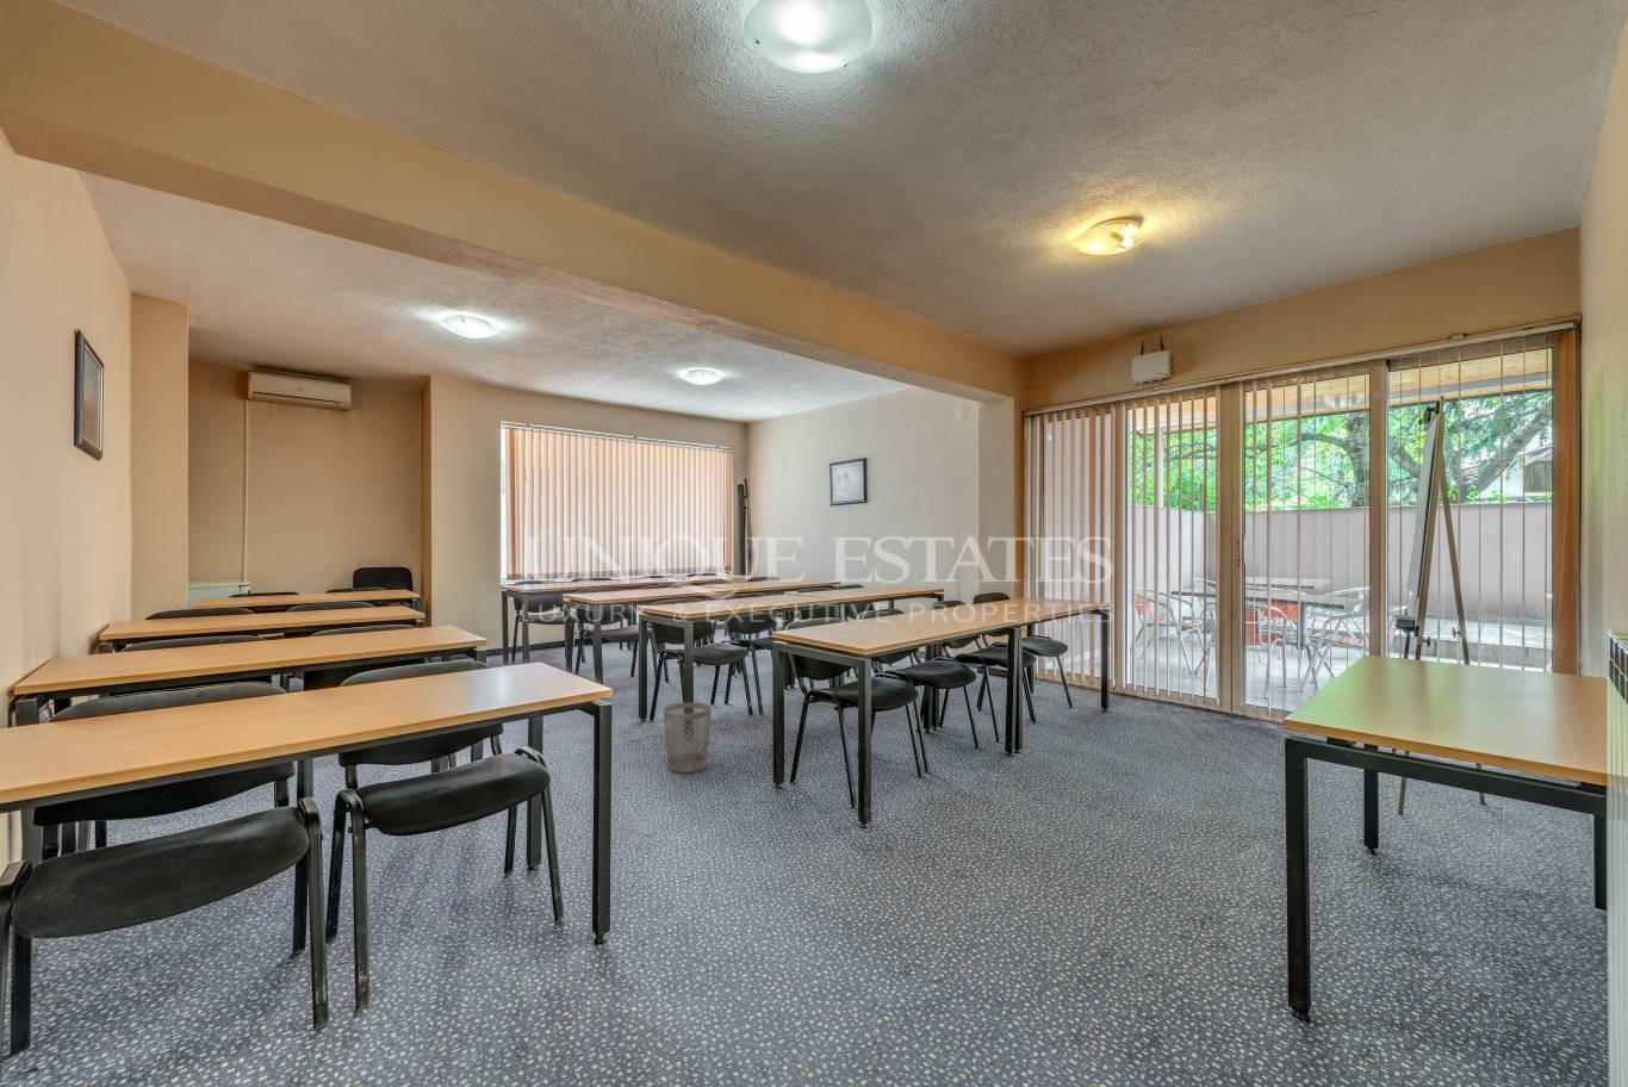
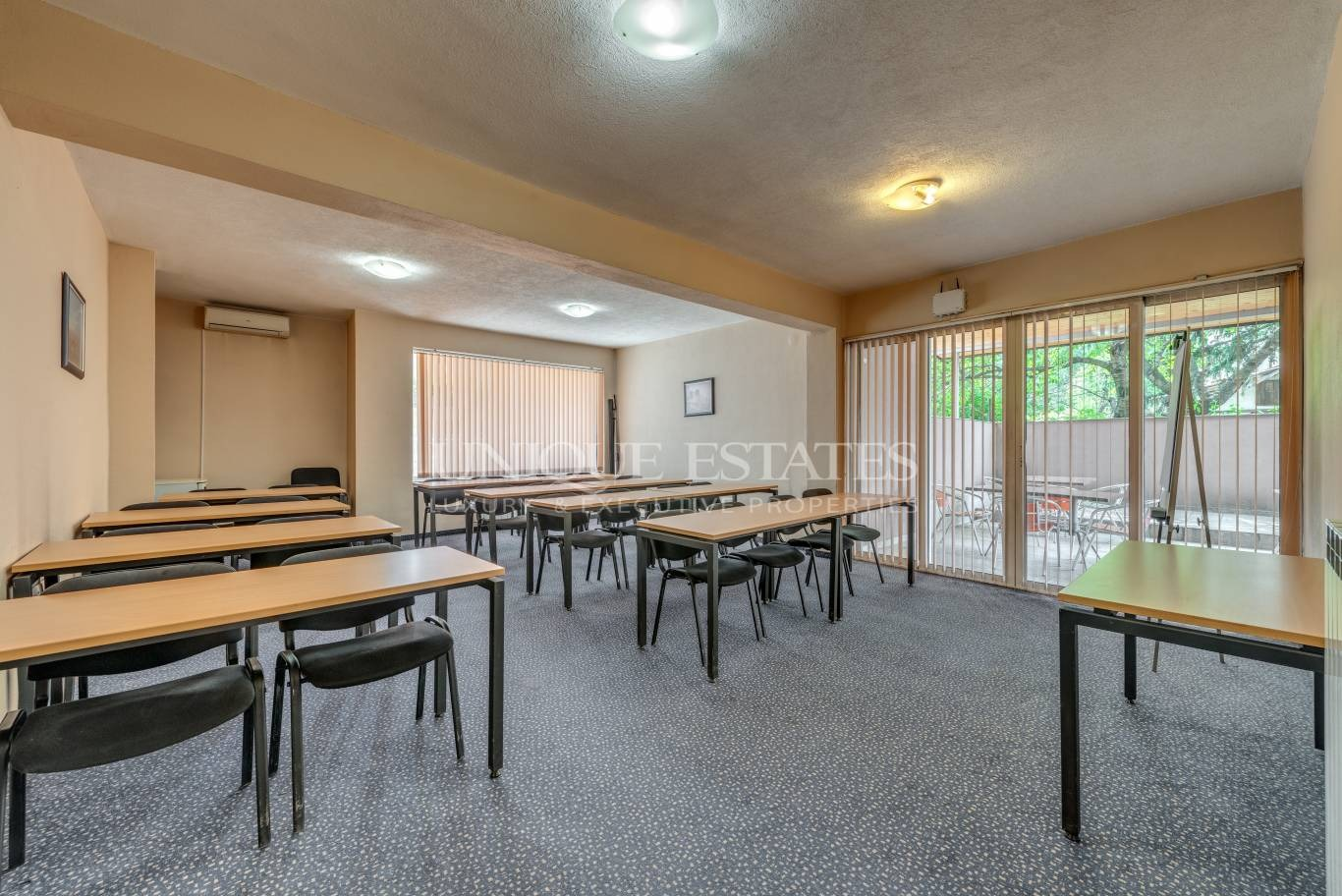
- wastebasket (687, 736)
